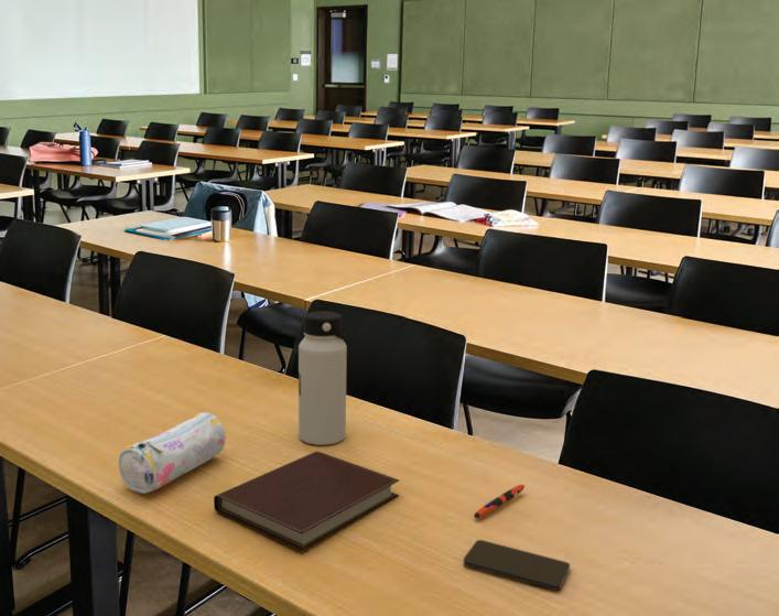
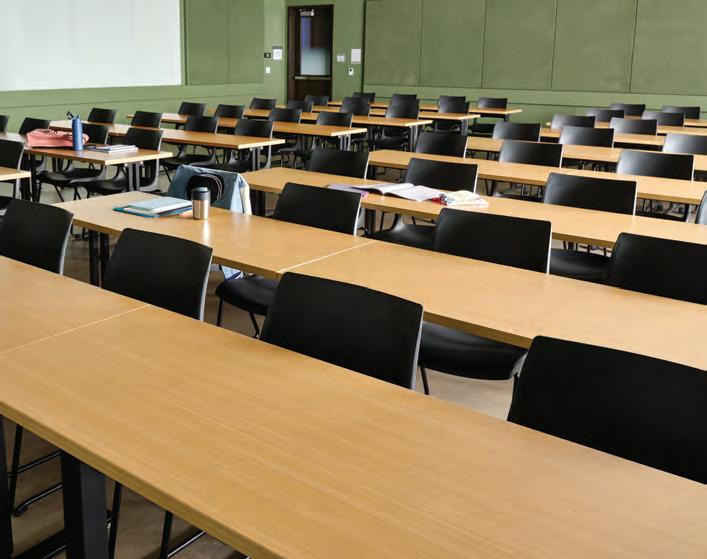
- pen (499, 500)
- notebook (309, 495)
- pencil case (173, 450)
- water bottle (322, 376)
- smartphone (516, 563)
